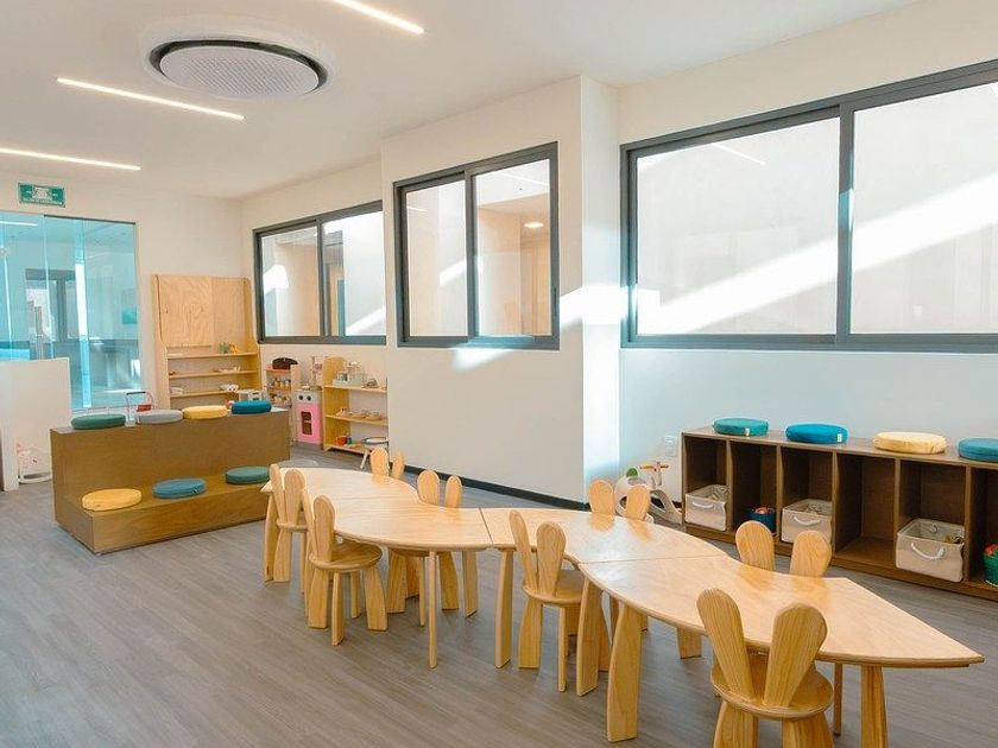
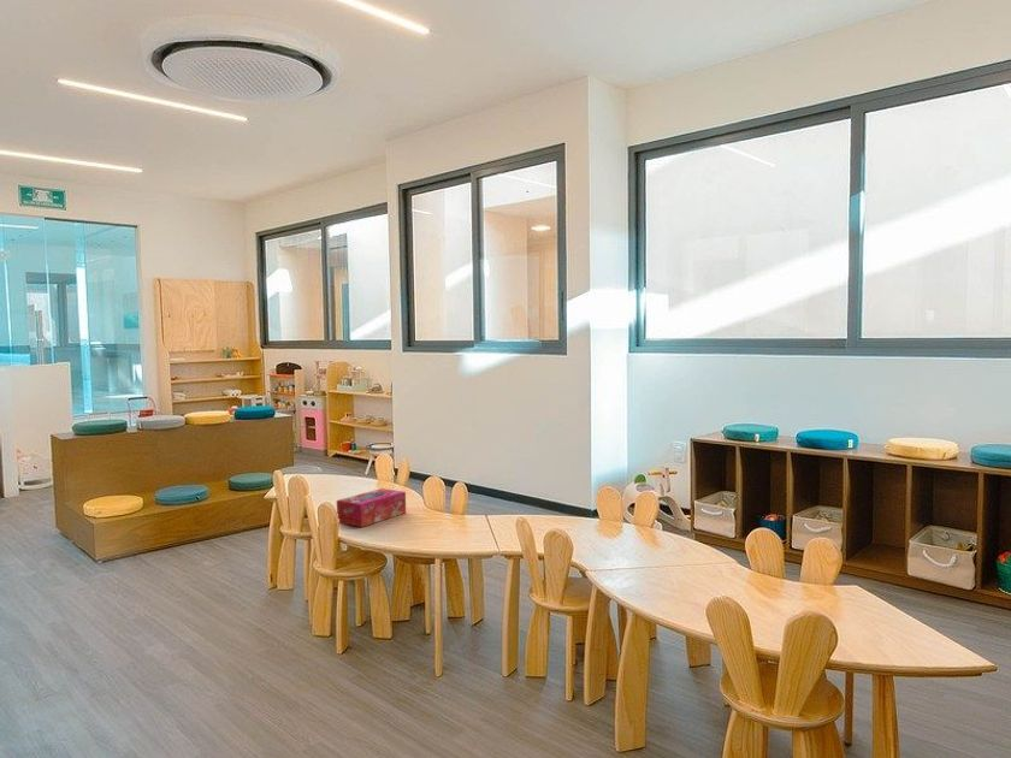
+ tissue box (372, 507)
